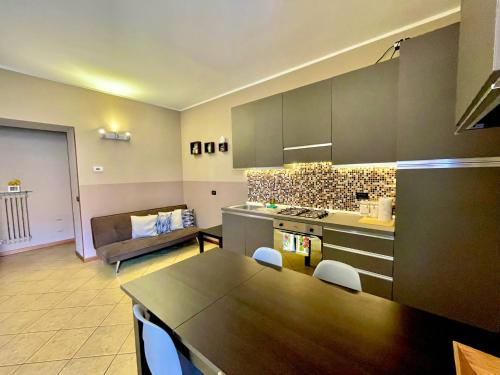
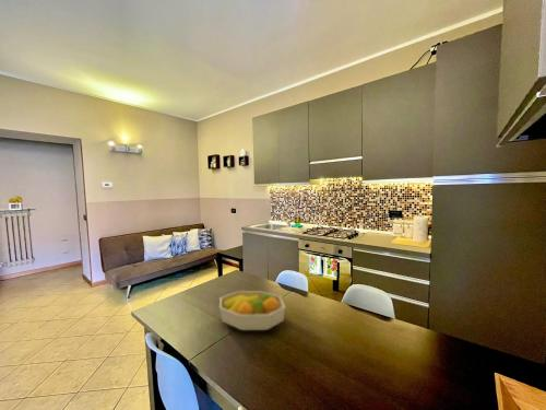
+ fruit bowl (251, 306)
